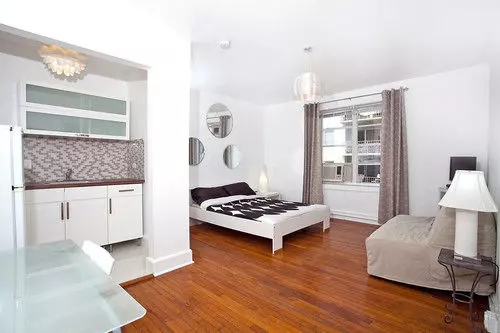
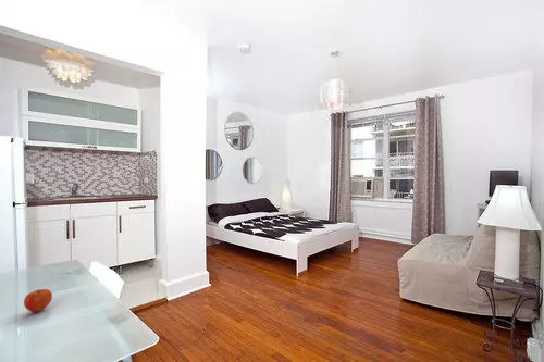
+ apple (38, 300)
